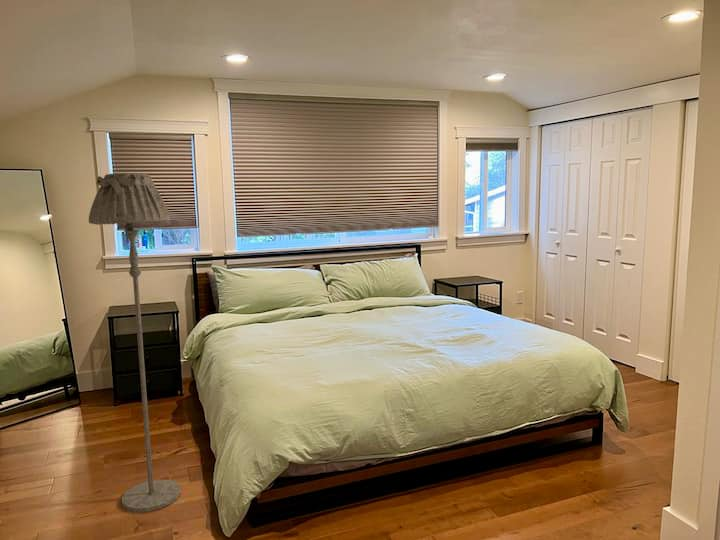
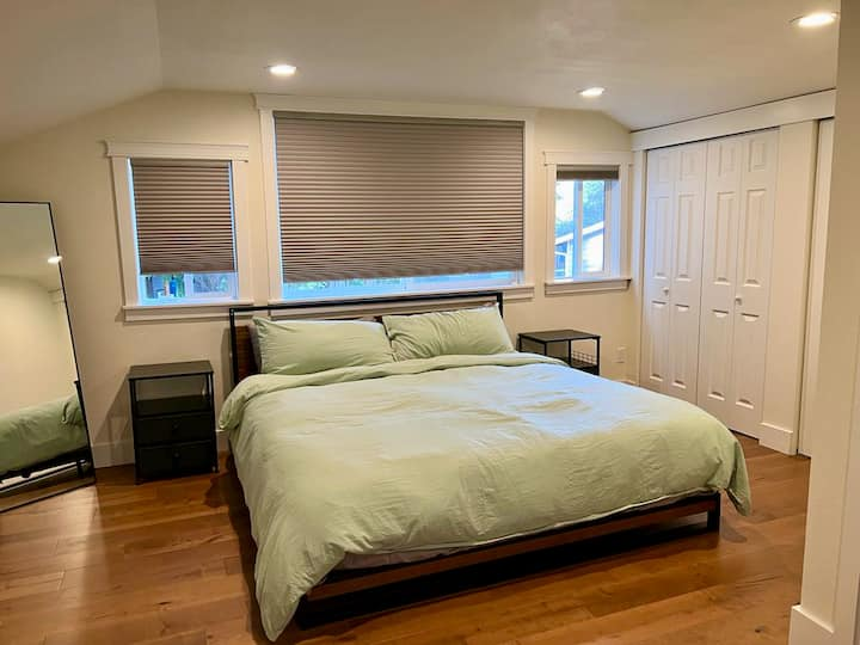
- floor lamp (139, 341)
